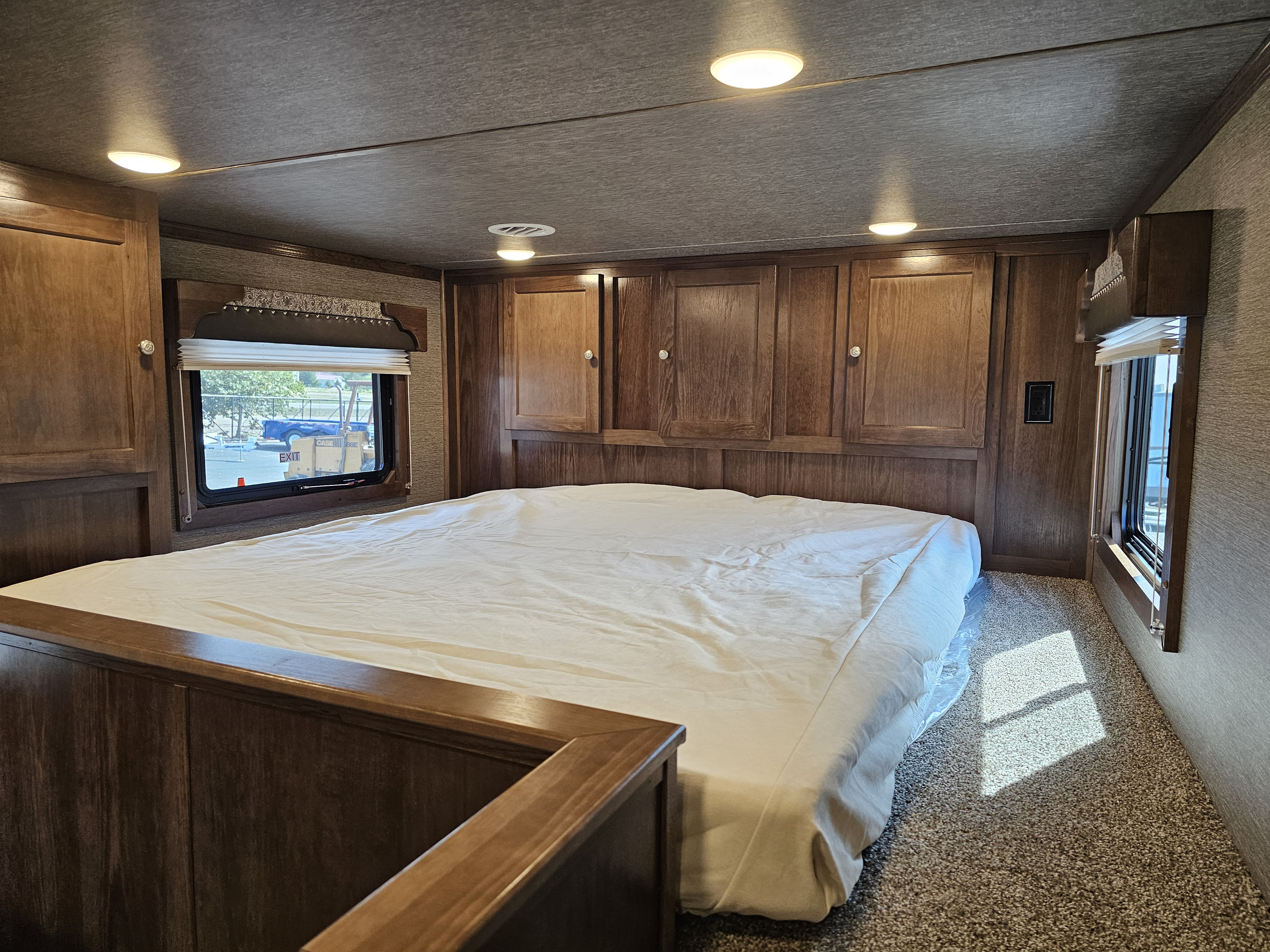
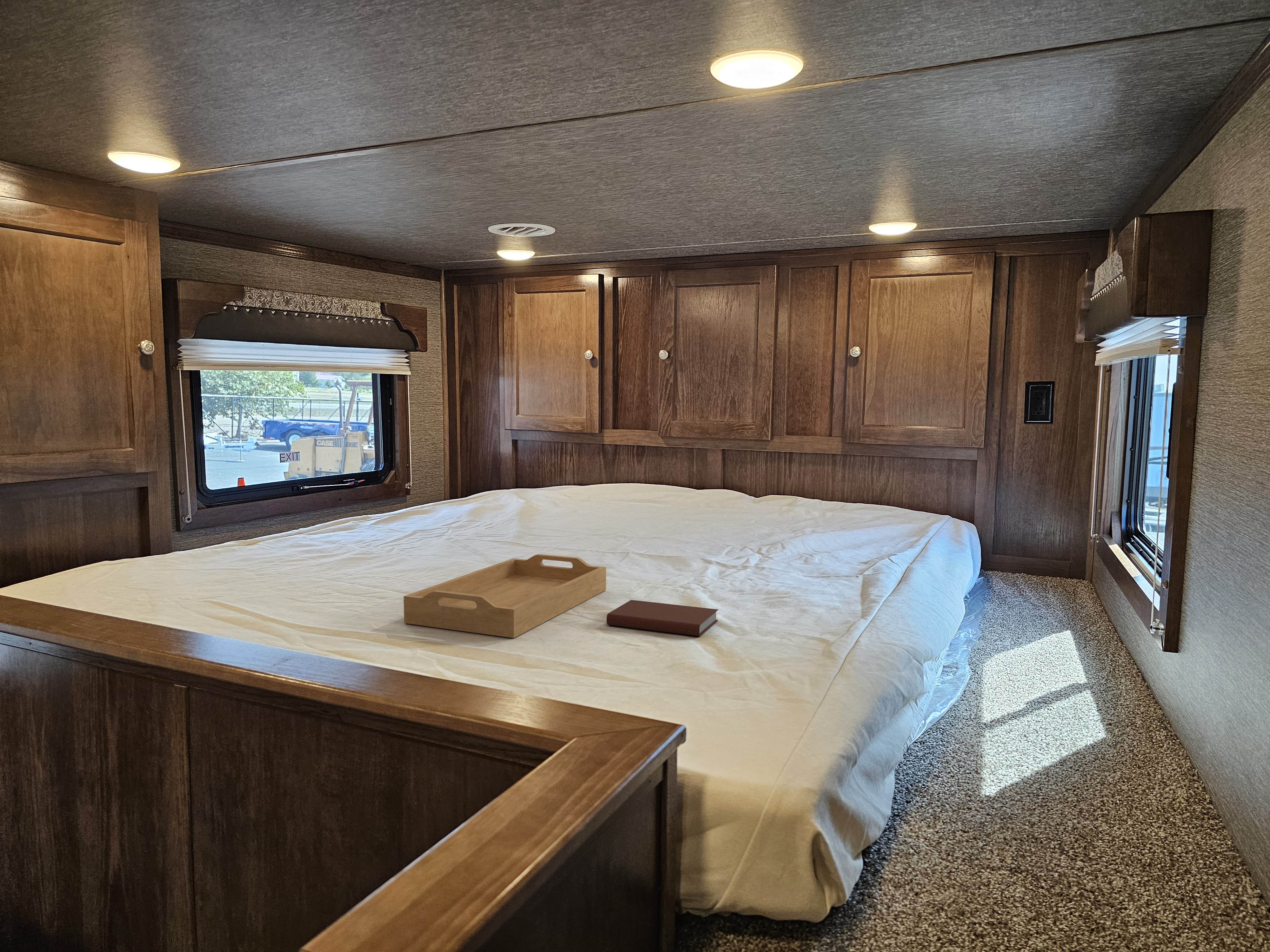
+ book (663, 617)
+ serving tray (513, 589)
